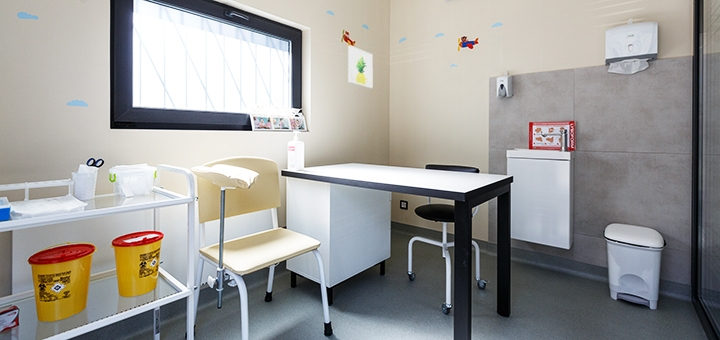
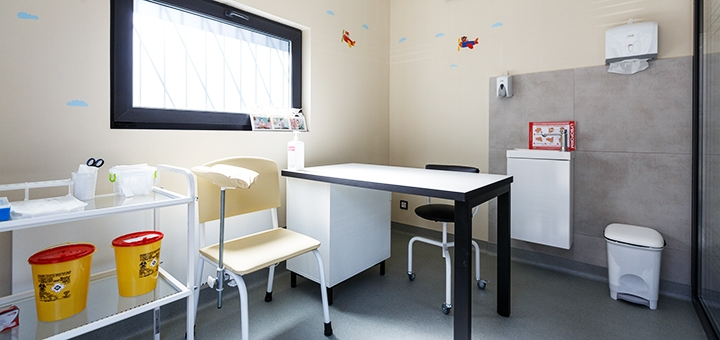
- wall art (360, 67)
